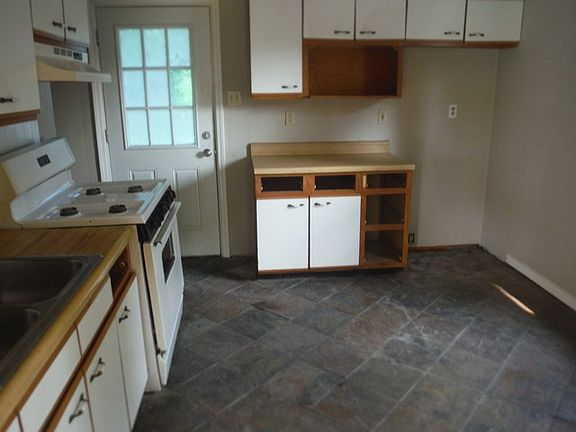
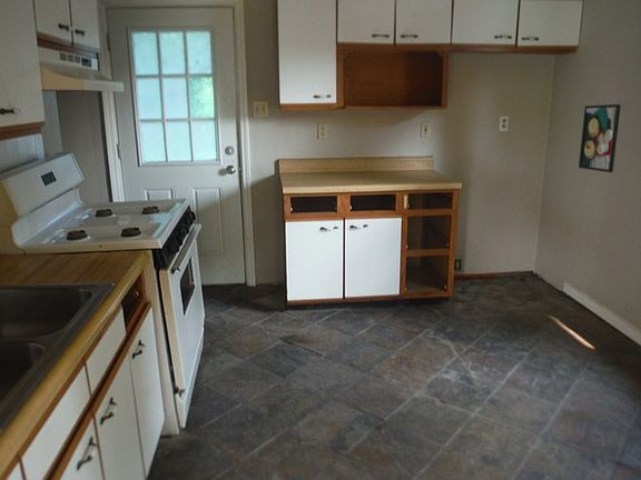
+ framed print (598, 138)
